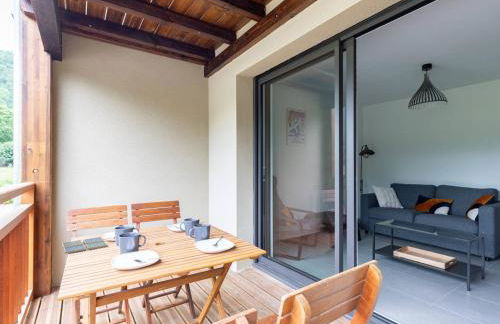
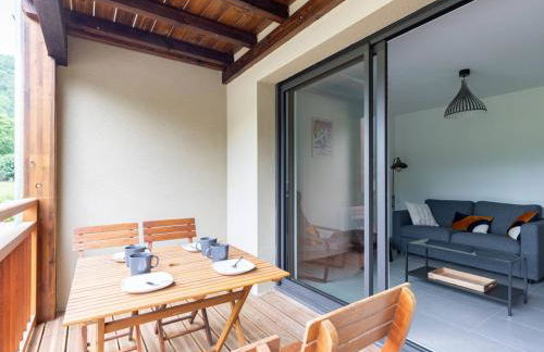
- drink coaster (85, 244)
